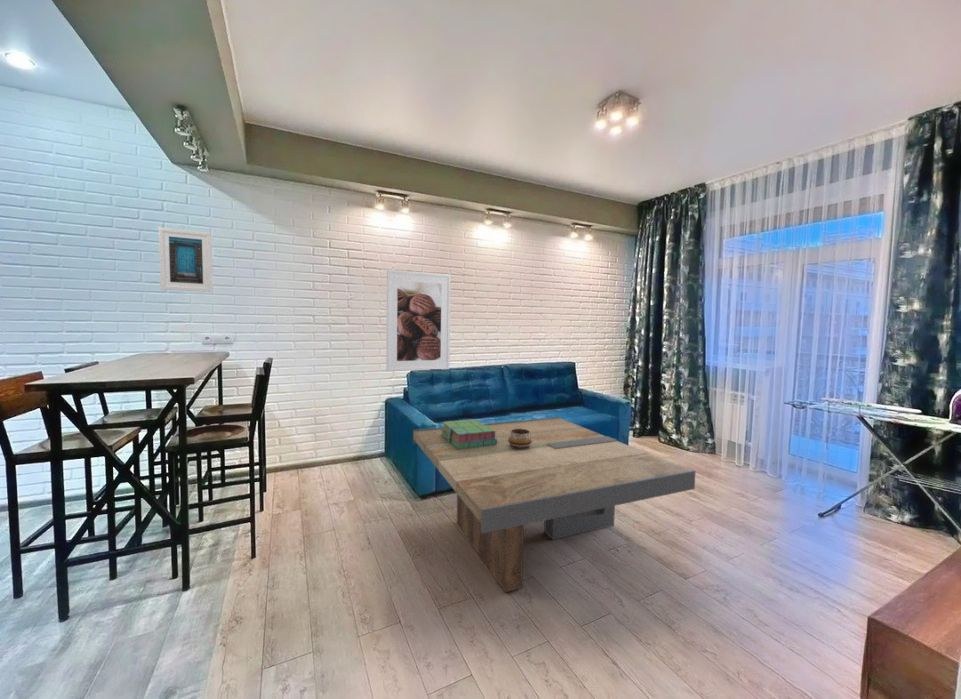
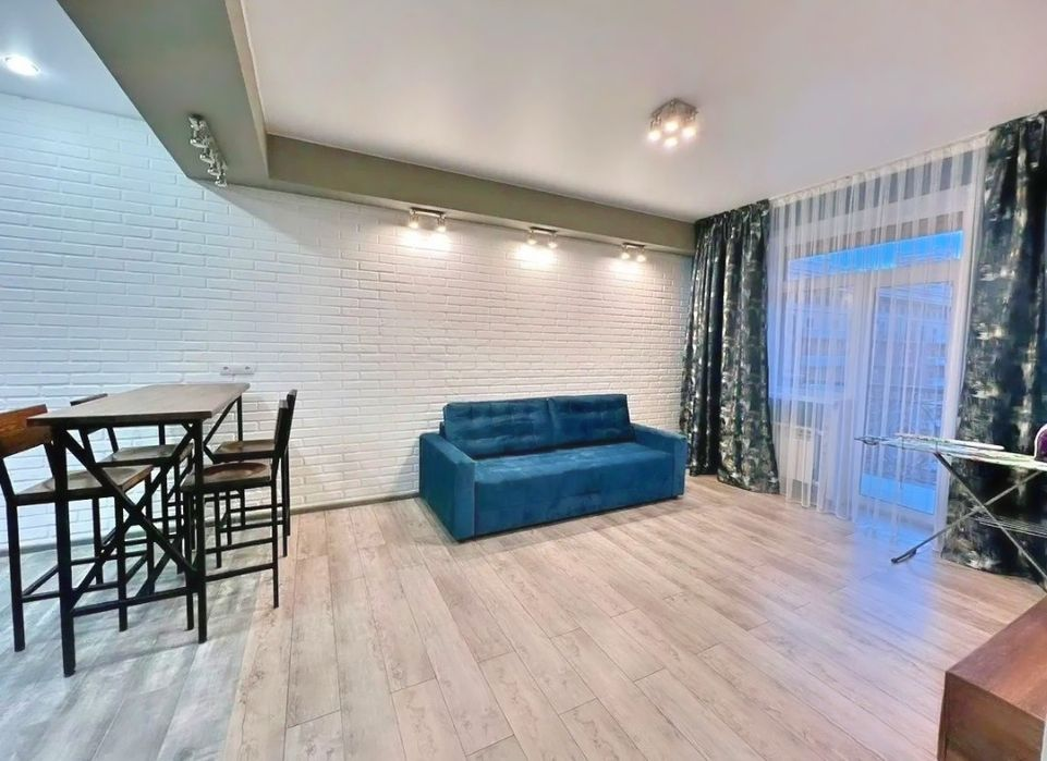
- decorative bowl (520, 437)
- coffee table (532, 494)
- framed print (419, 321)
- stack of books (467, 431)
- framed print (186, 260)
